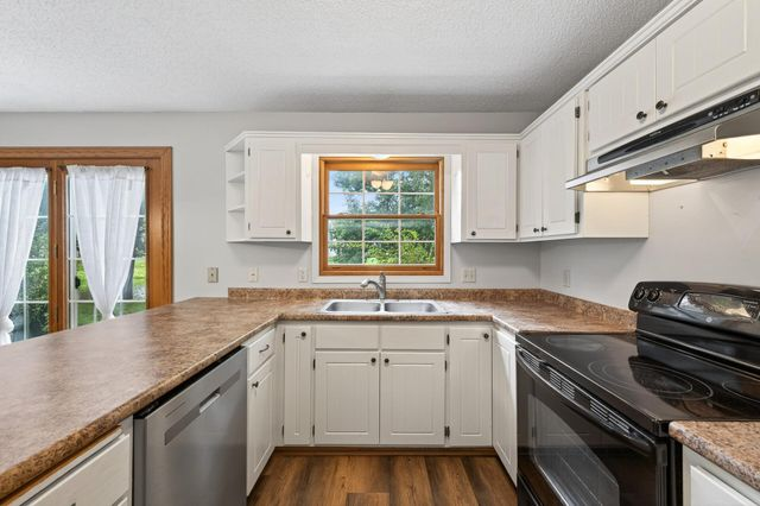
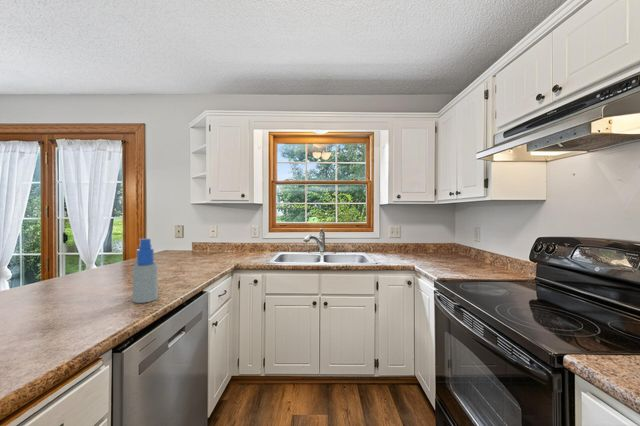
+ spray bottle (145, 269)
